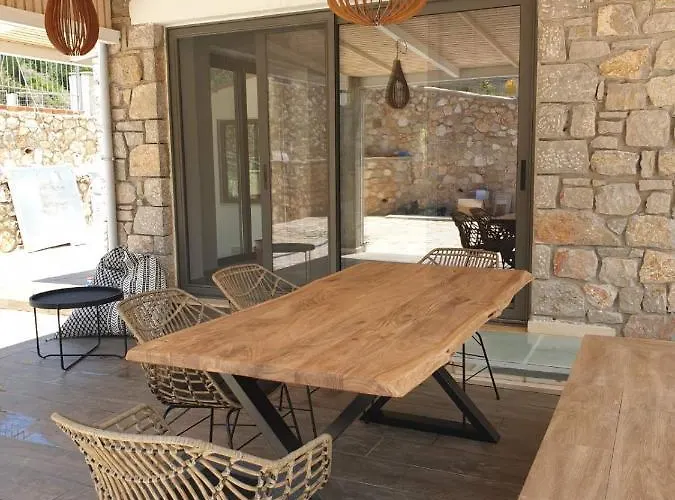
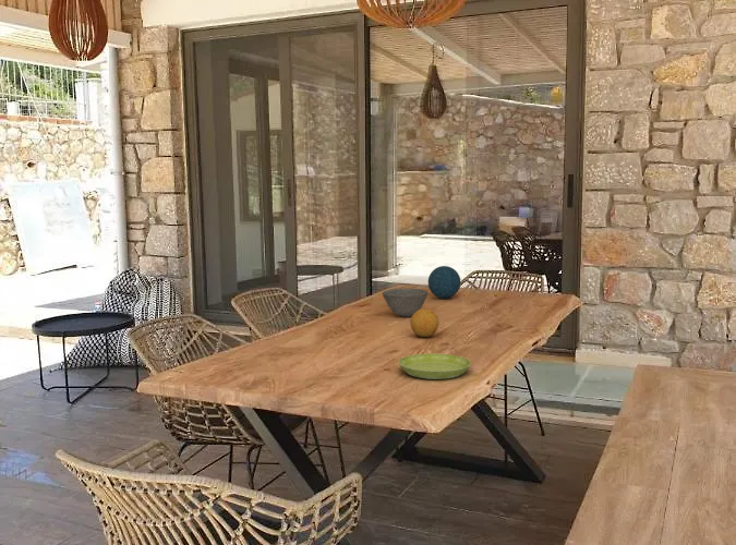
+ bowl (405, 303)
+ fruit (424, 323)
+ saucer (434, 366)
+ decorative orb (444, 281)
